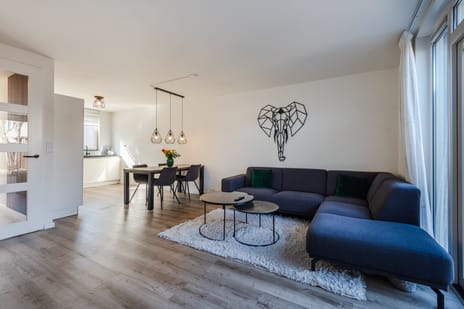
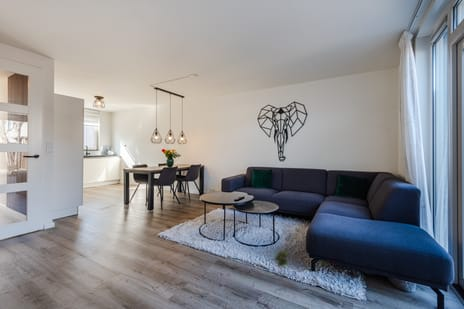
+ palm tree (281, 269)
